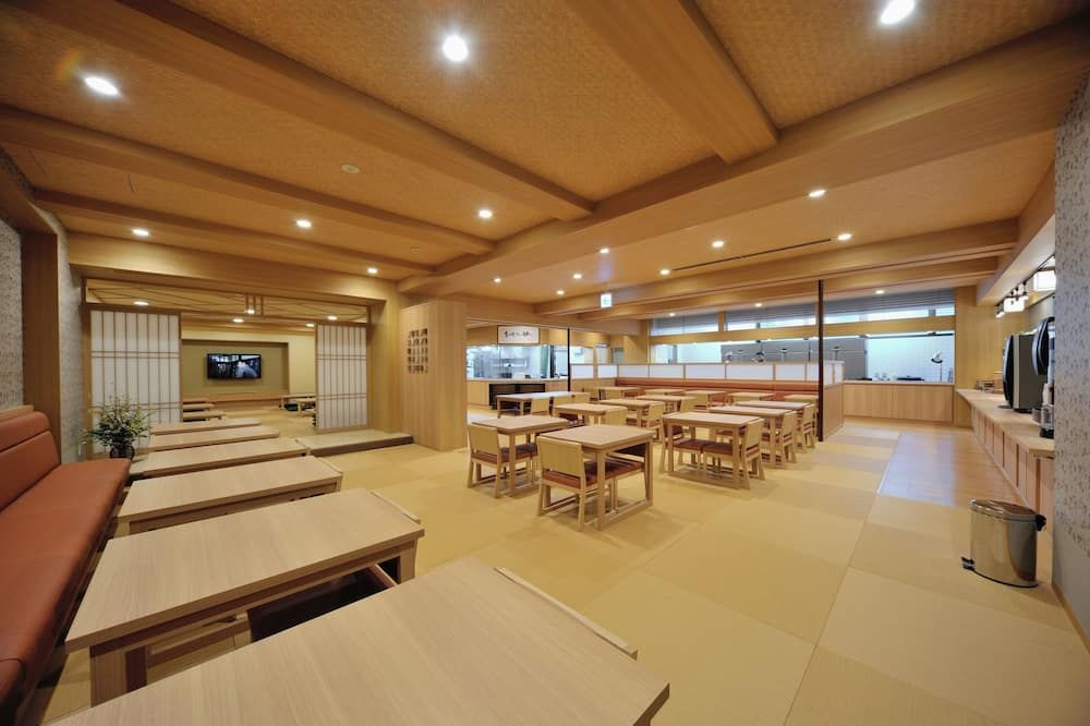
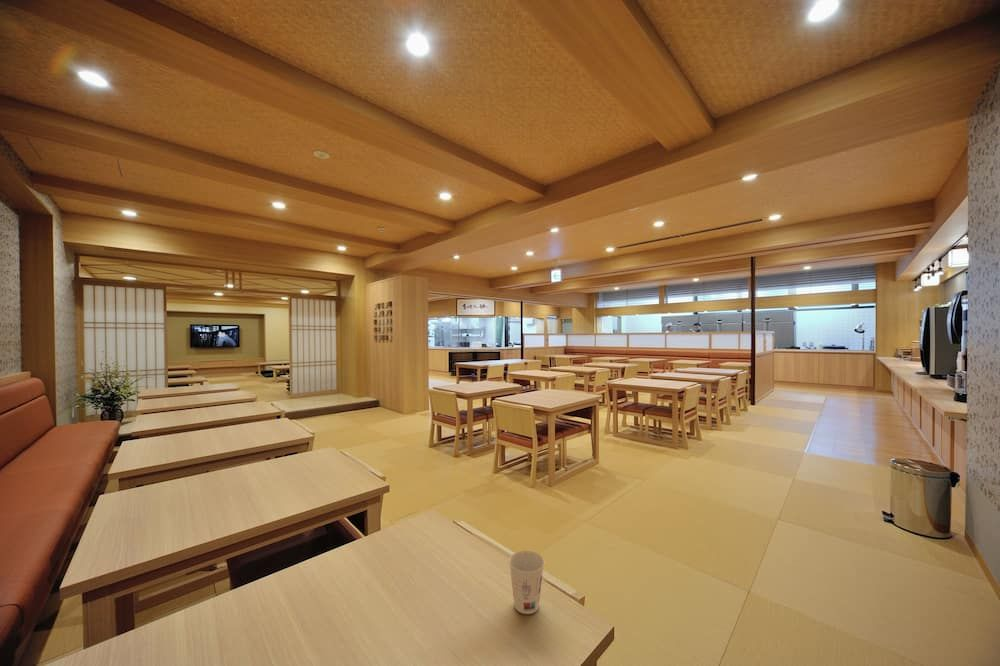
+ cup (526, 582)
